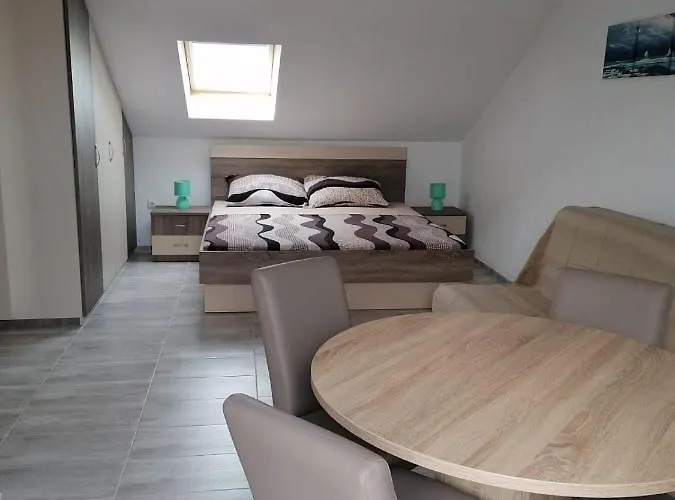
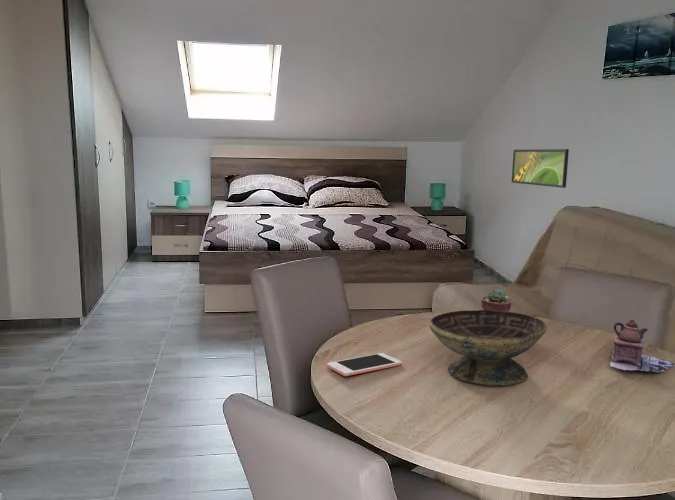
+ teapot (632, 342)
+ potted succulent (495, 307)
+ cell phone (364, 364)
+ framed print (537, 167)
+ decorative bowl (485, 346)
